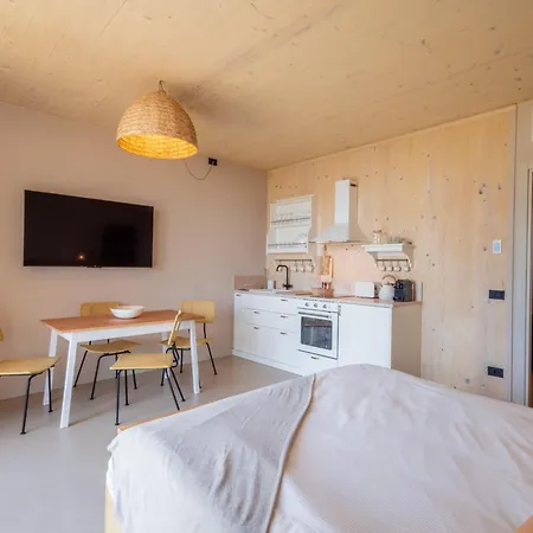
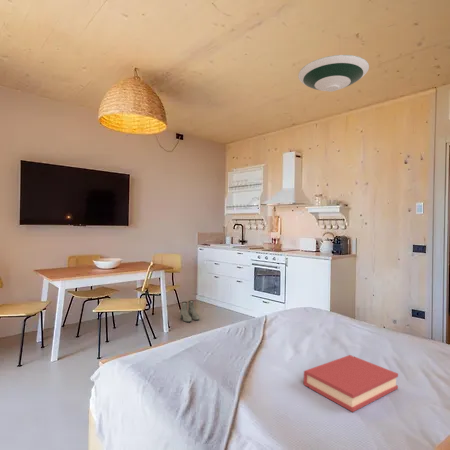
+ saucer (332, 81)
+ hardback book (350, 379)
+ boots (189, 310)
